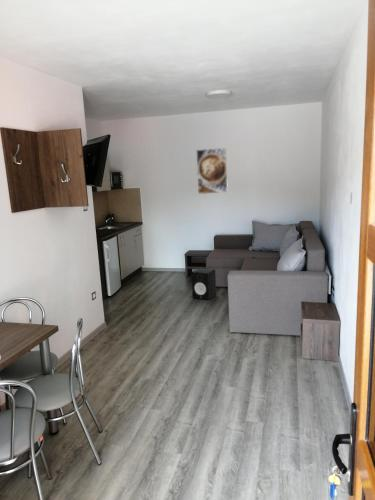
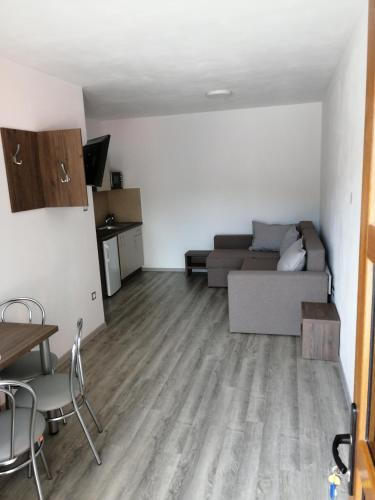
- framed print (212, 171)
- speaker (203, 283)
